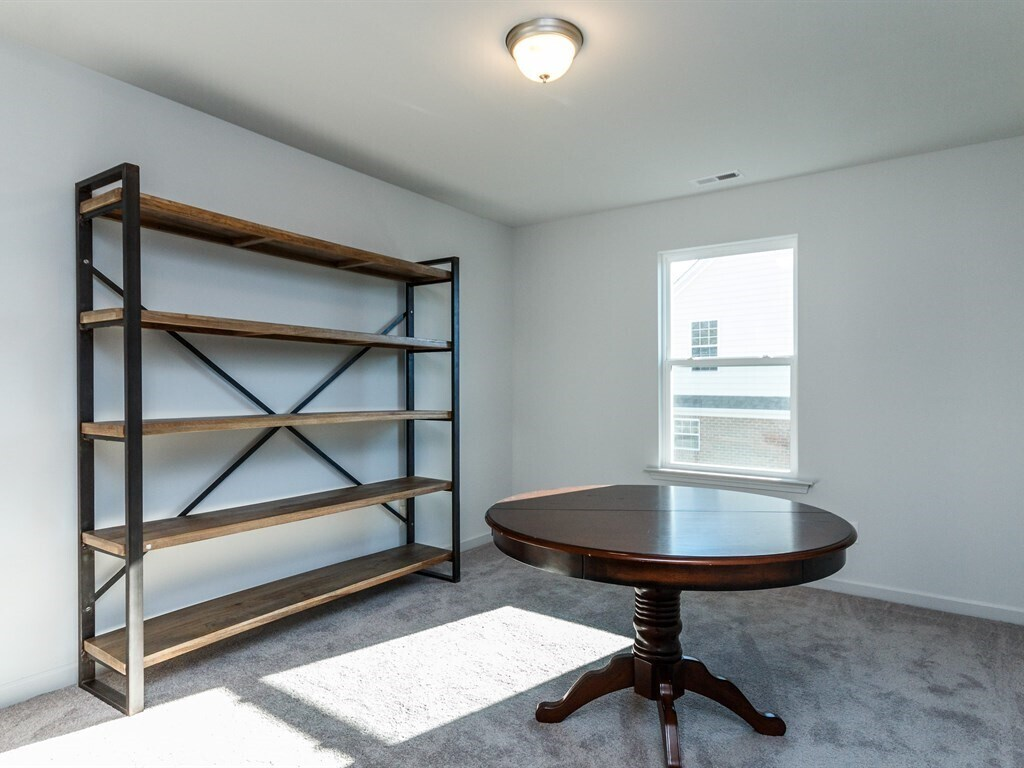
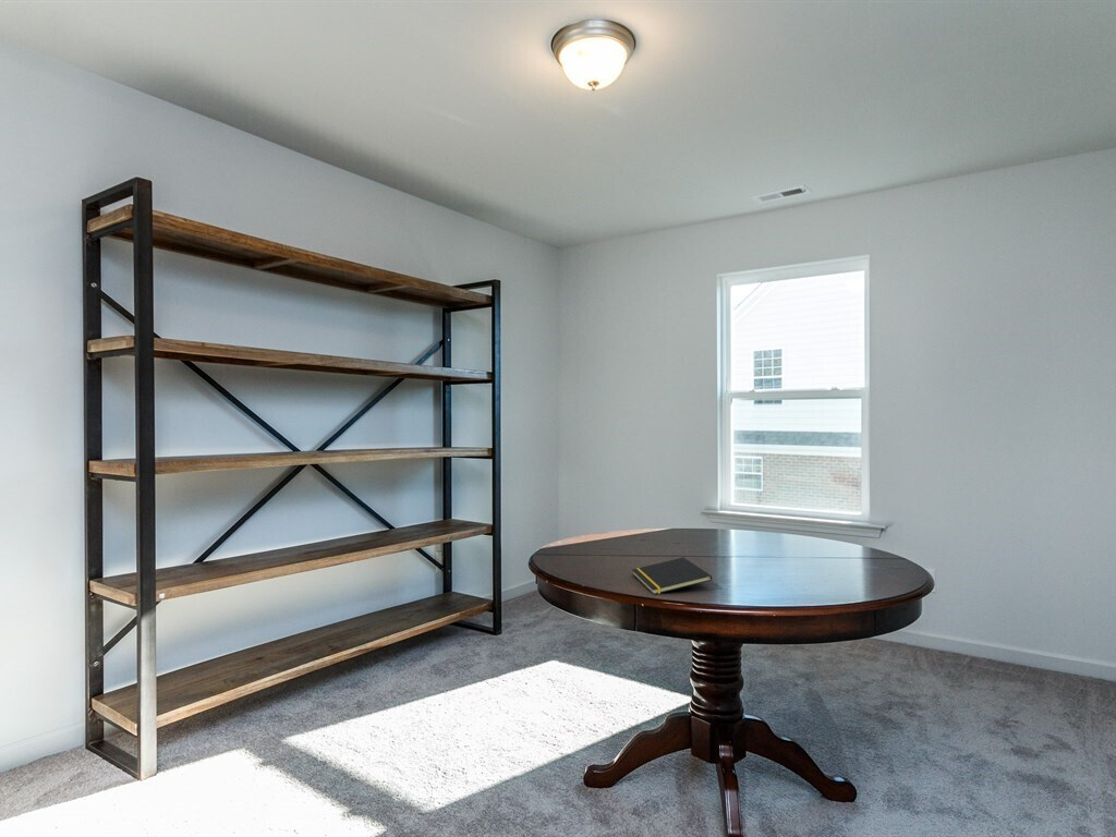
+ notepad (669, 574)
